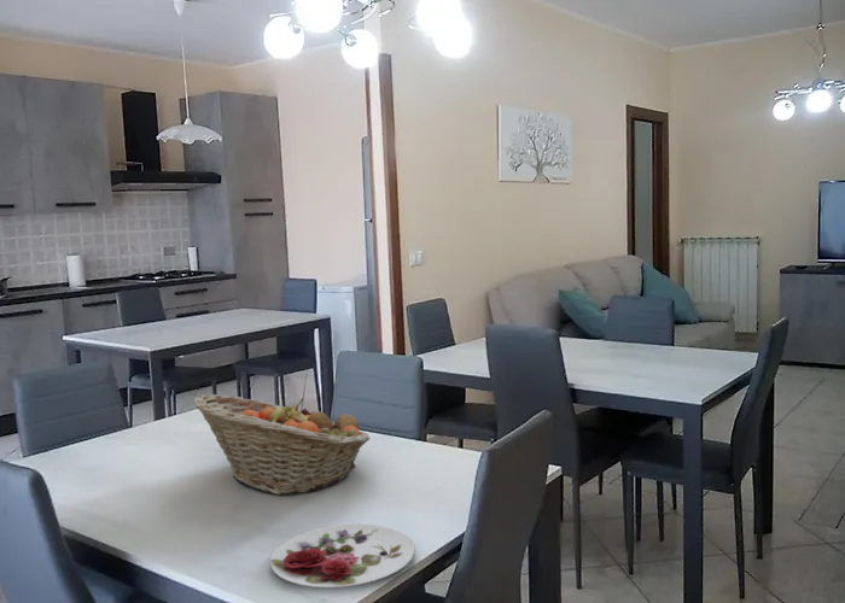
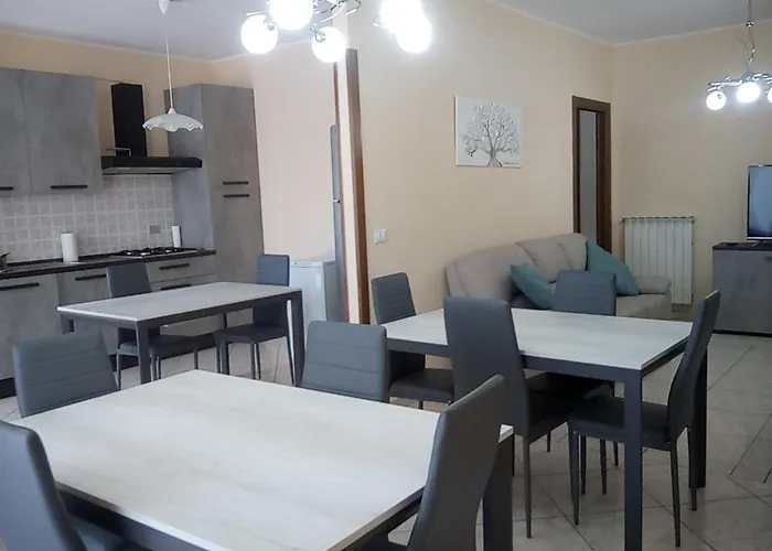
- plate (343, 551)
- fruit basket (281, 433)
